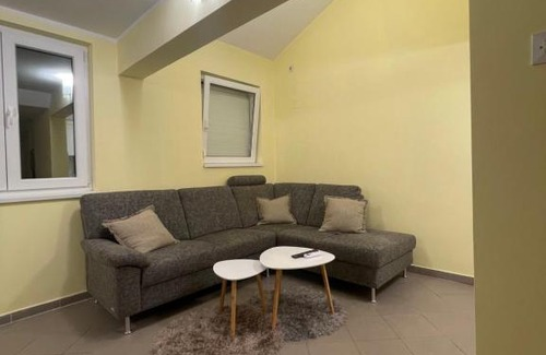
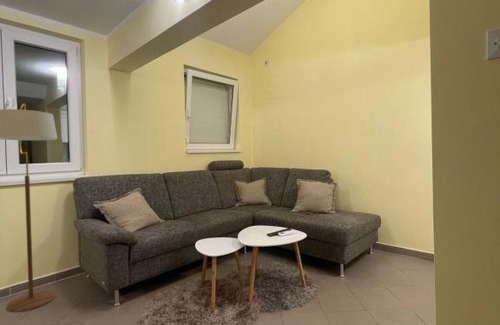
+ floor lamp (27, 202)
